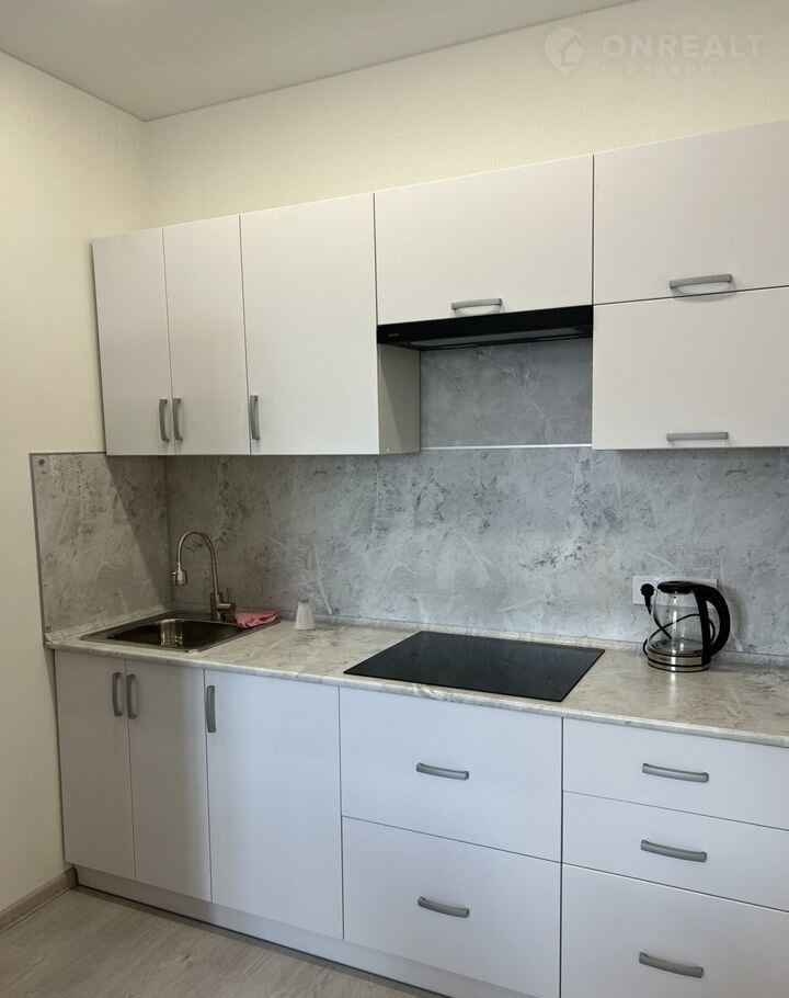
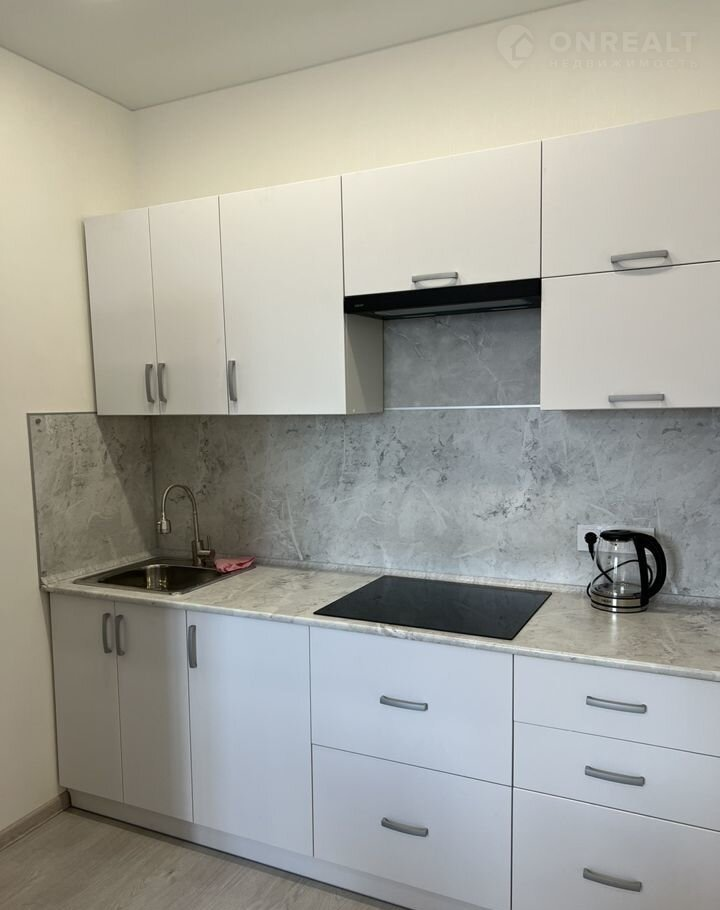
- saltshaker (305, 613)
